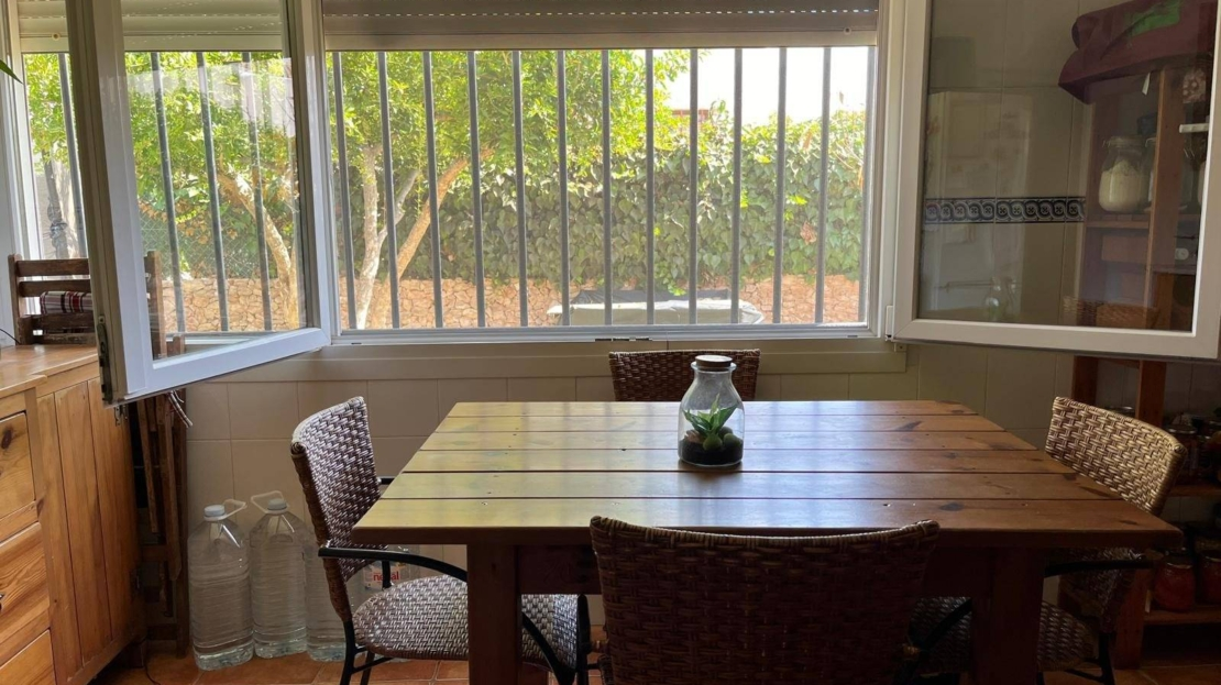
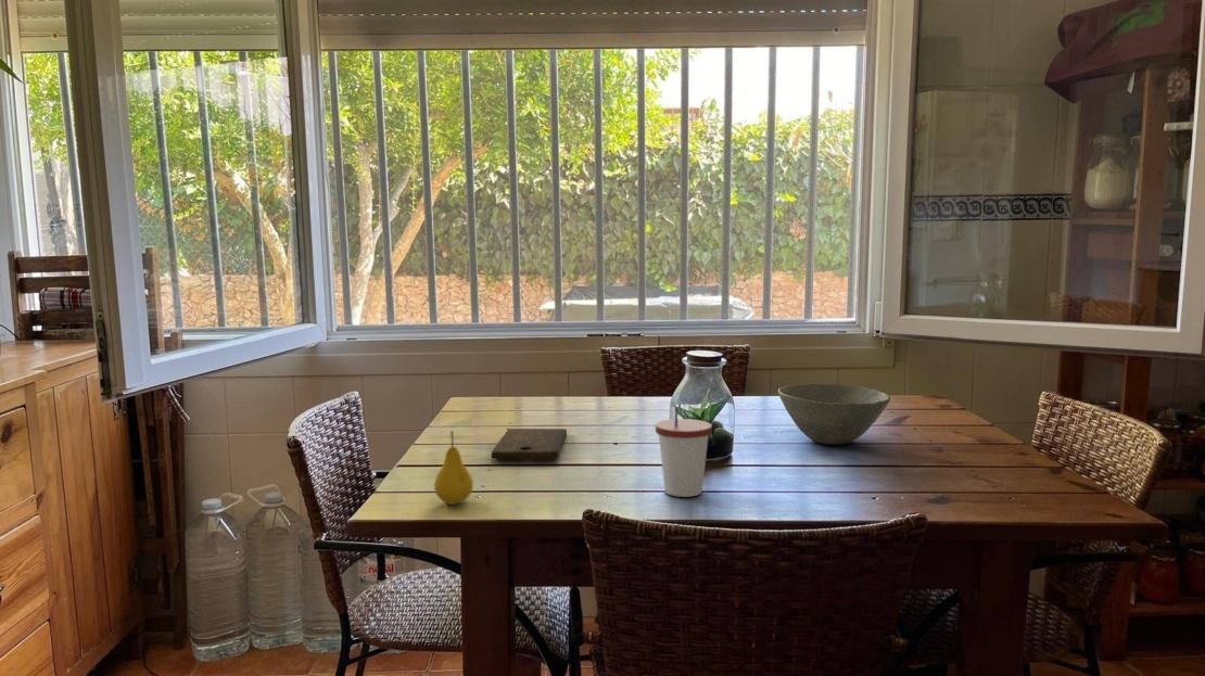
+ fruit (453, 468)
+ cutting board (531, 443)
+ bowl (833, 417)
+ cup (683, 449)
